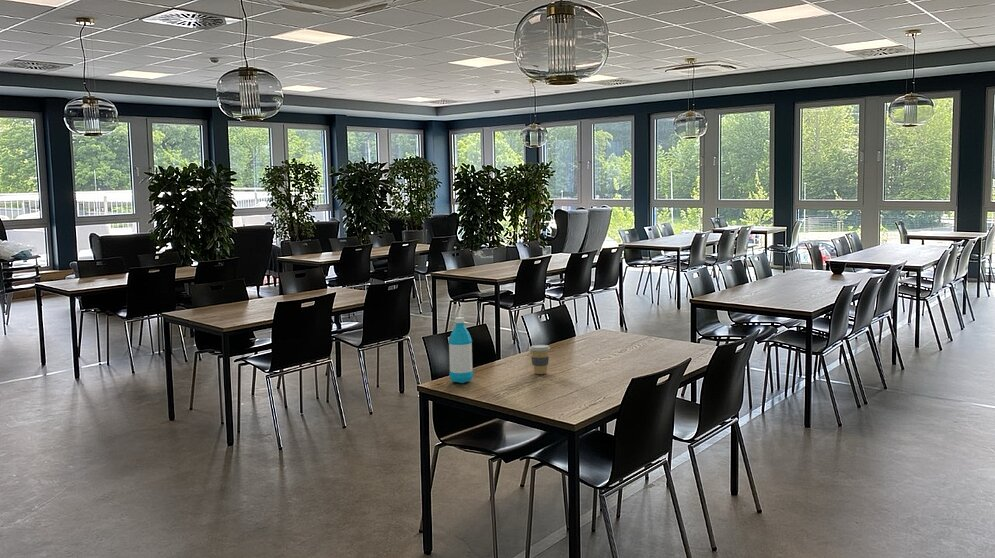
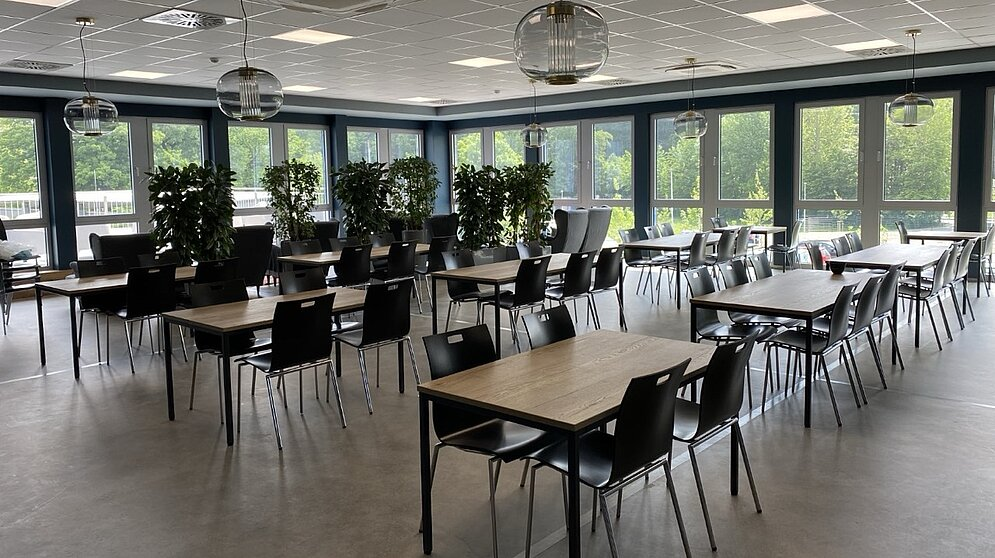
- water bottle (460, 349)
- coffee cup (540, 359)
